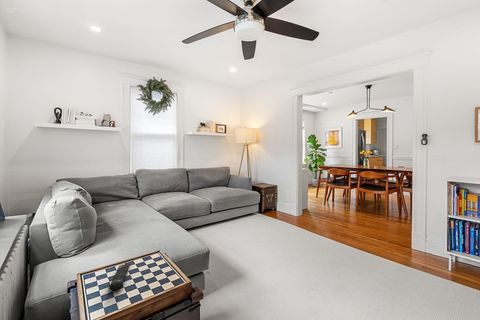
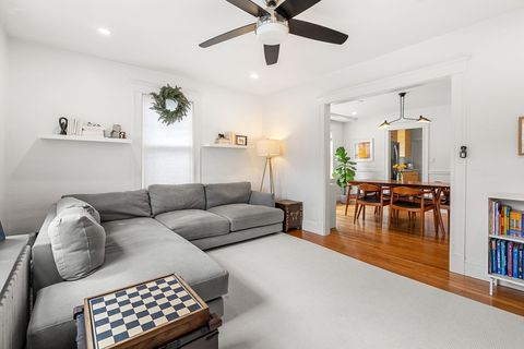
- remote control (120, 275)
